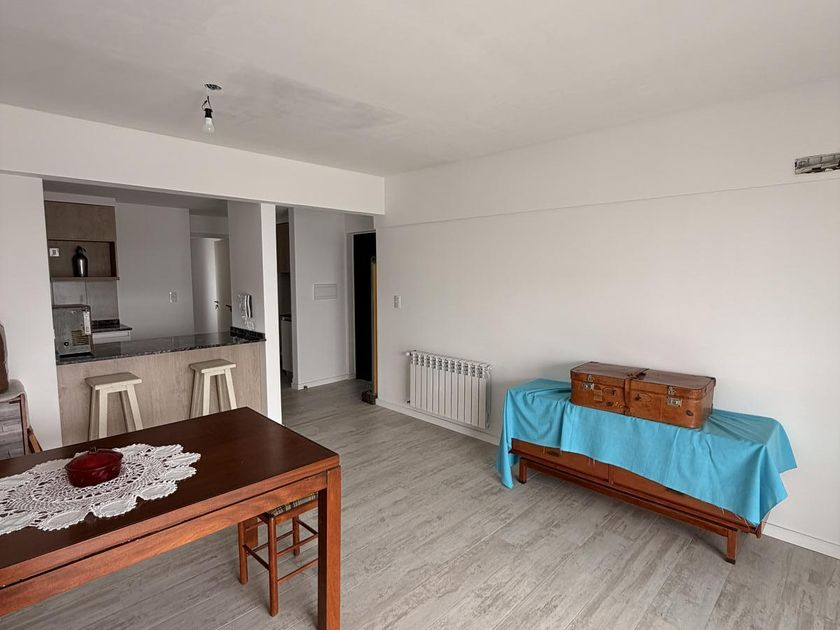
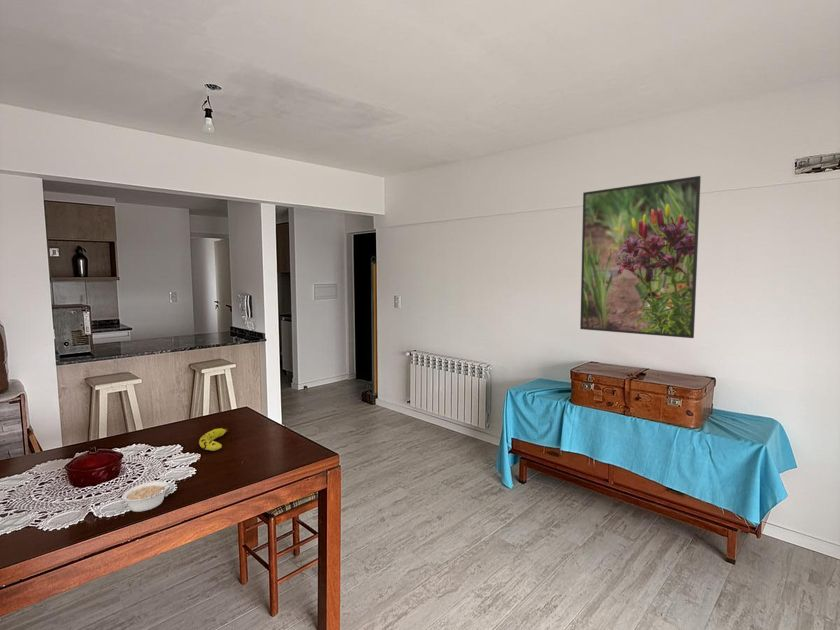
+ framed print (634, 260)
+ fruit (219, 436)
+ legume (147, 495)
